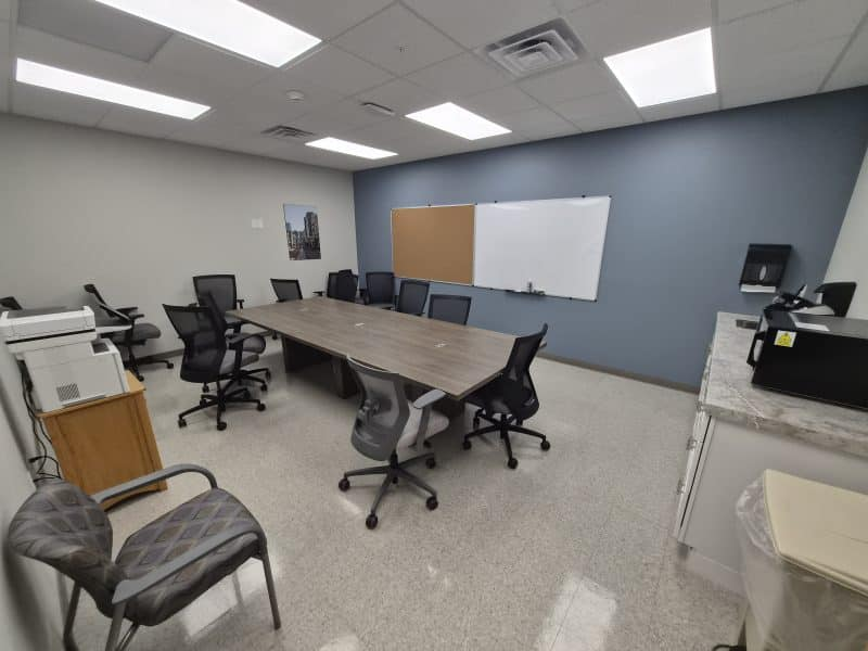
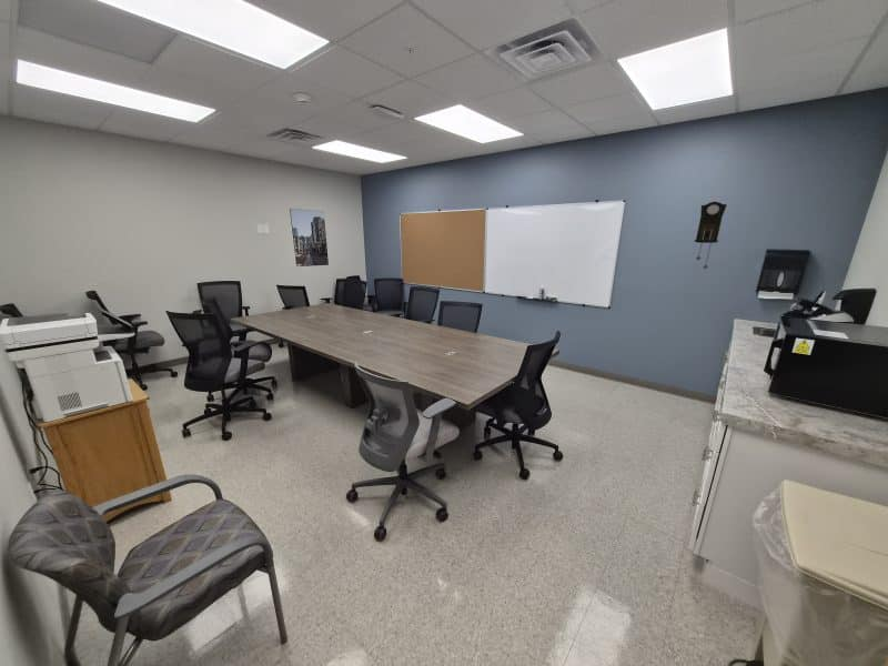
+ pendulum clock (707, 236)
